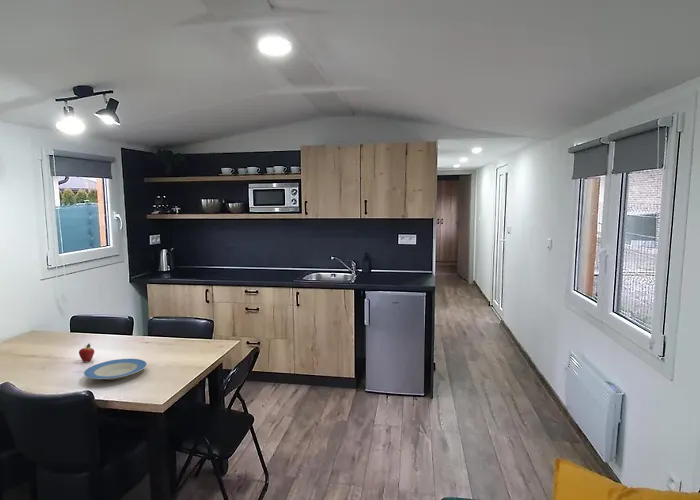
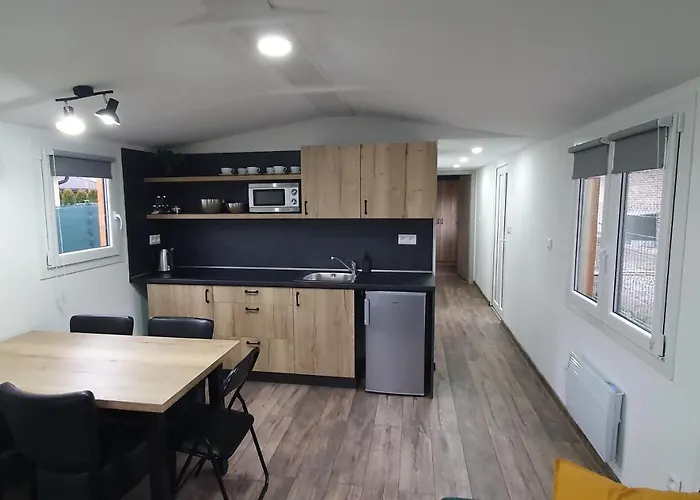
- fruit (86, 351)
- plate (116, 371)
